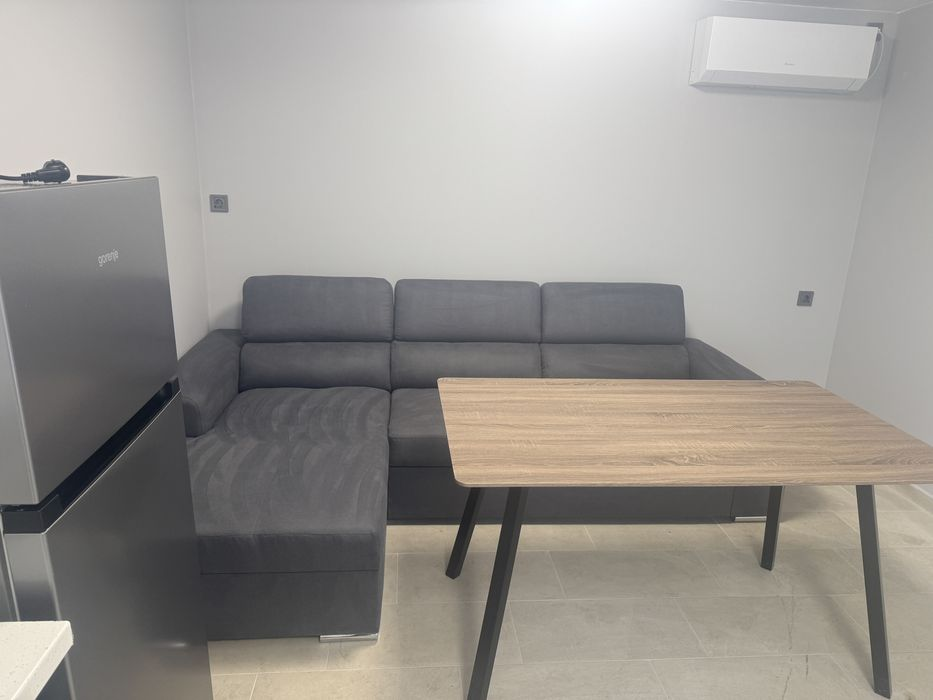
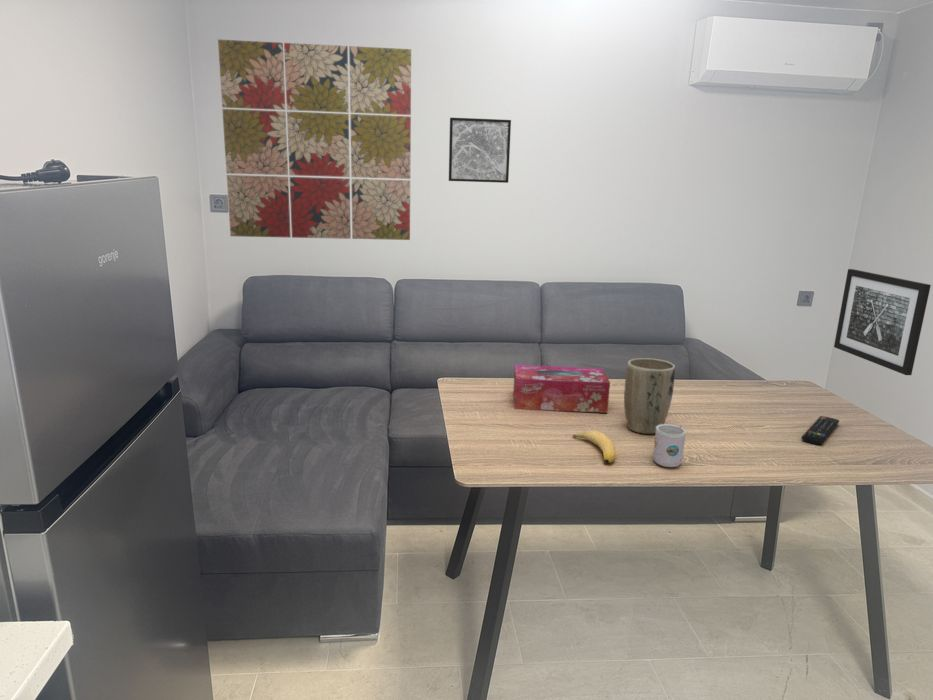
+ tissue box (559, 388)
+ wall art (479, 150)
+ wall art (318, 144)
+ mug (667, 440)
+ remote control (821, 429)
+ plant pot (648, 396)
+ banana (597, 443)
+ wall art (877, 318)
